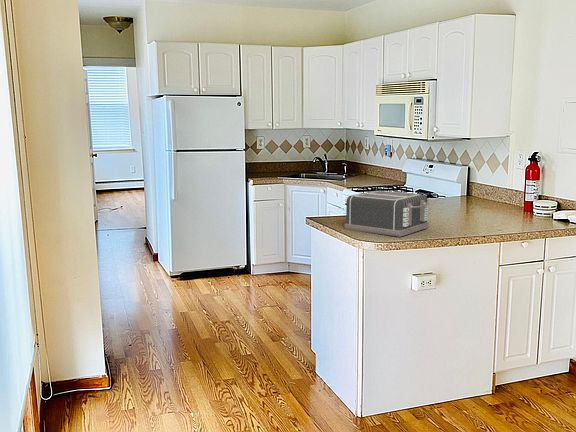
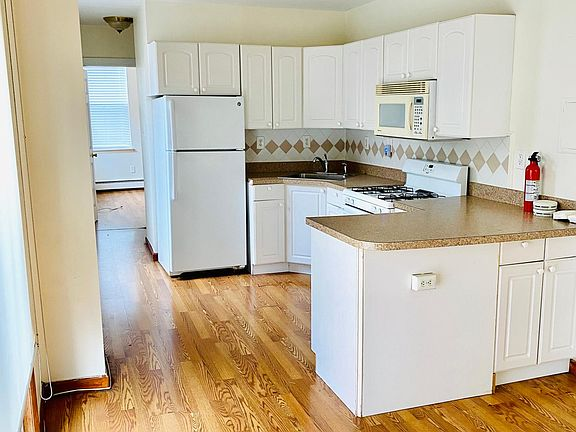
- toaster (390, 212)
